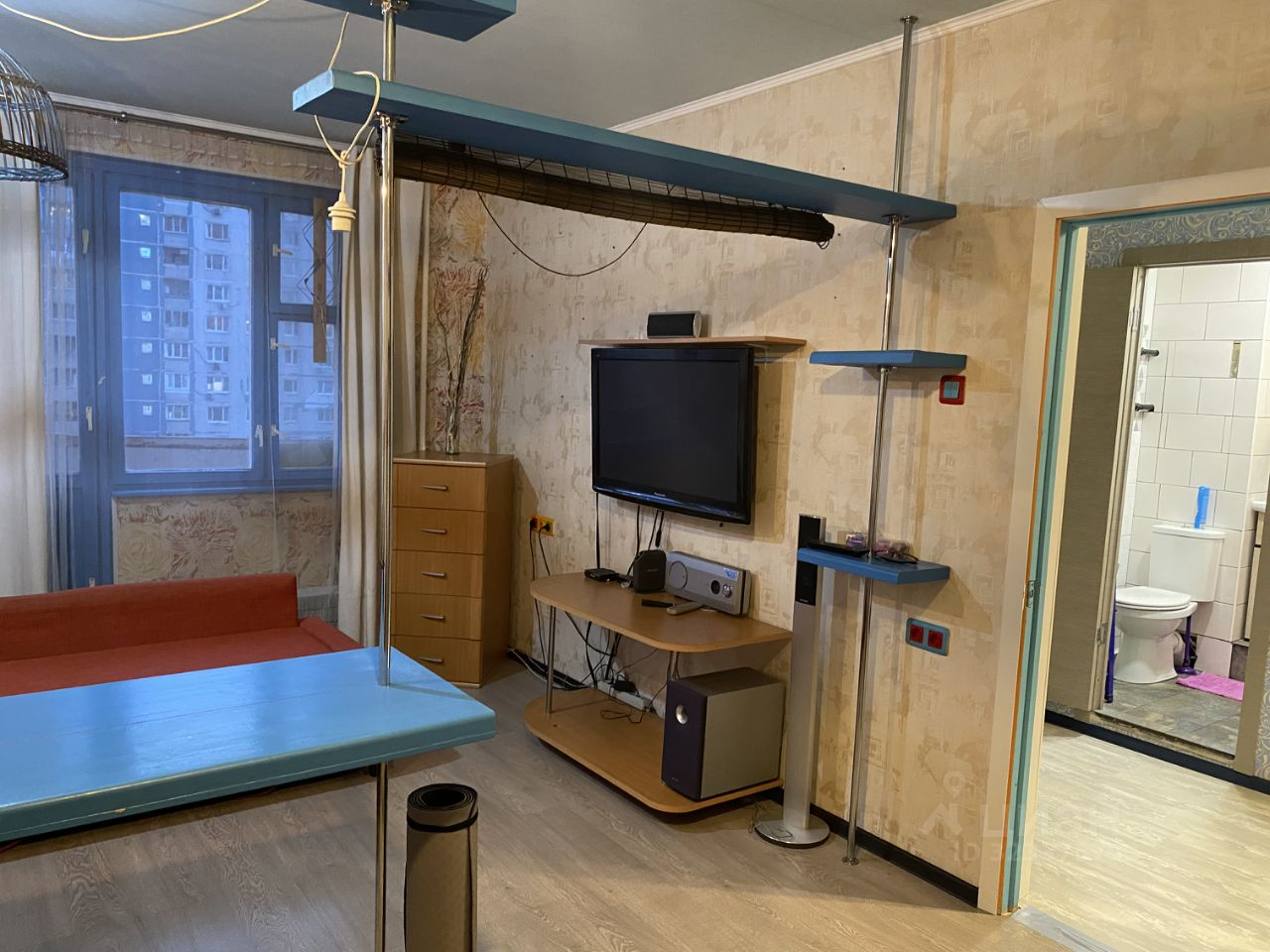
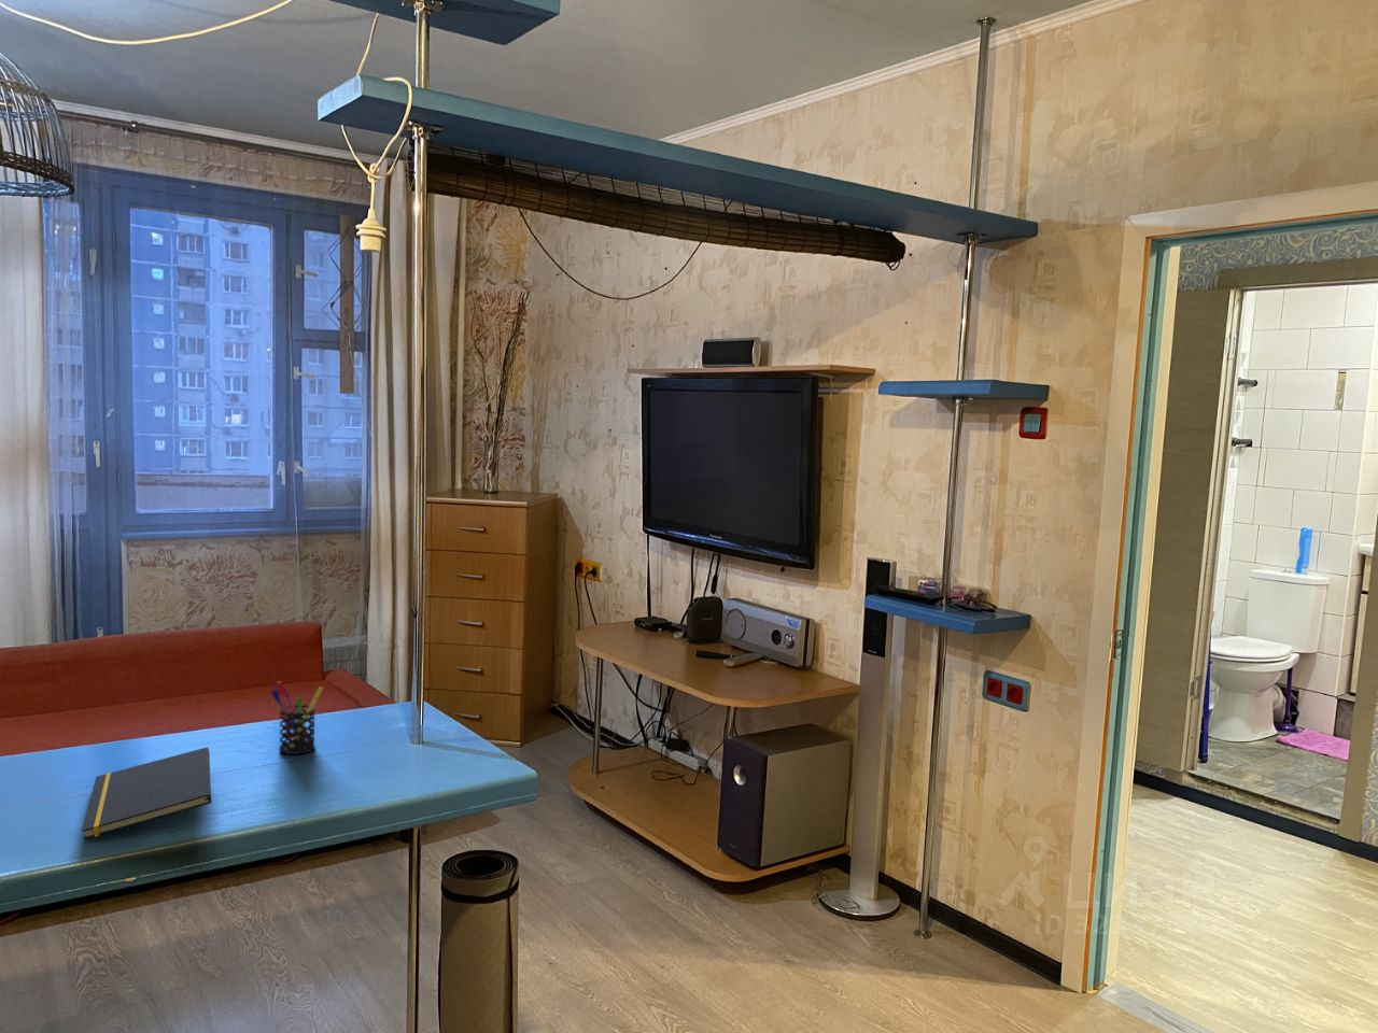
+ pen holder (295, 715)
+ notepad (151, 789)
